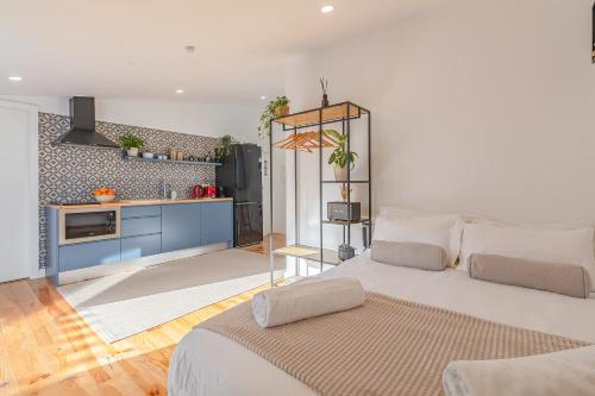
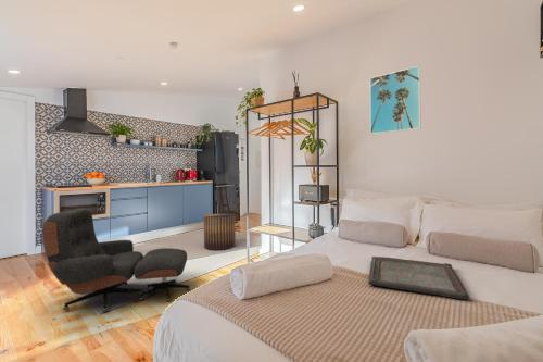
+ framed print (393, 101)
+ stool (219, 230)
+ lounge chair (127, 251)
+ serving tray (411, 273)
